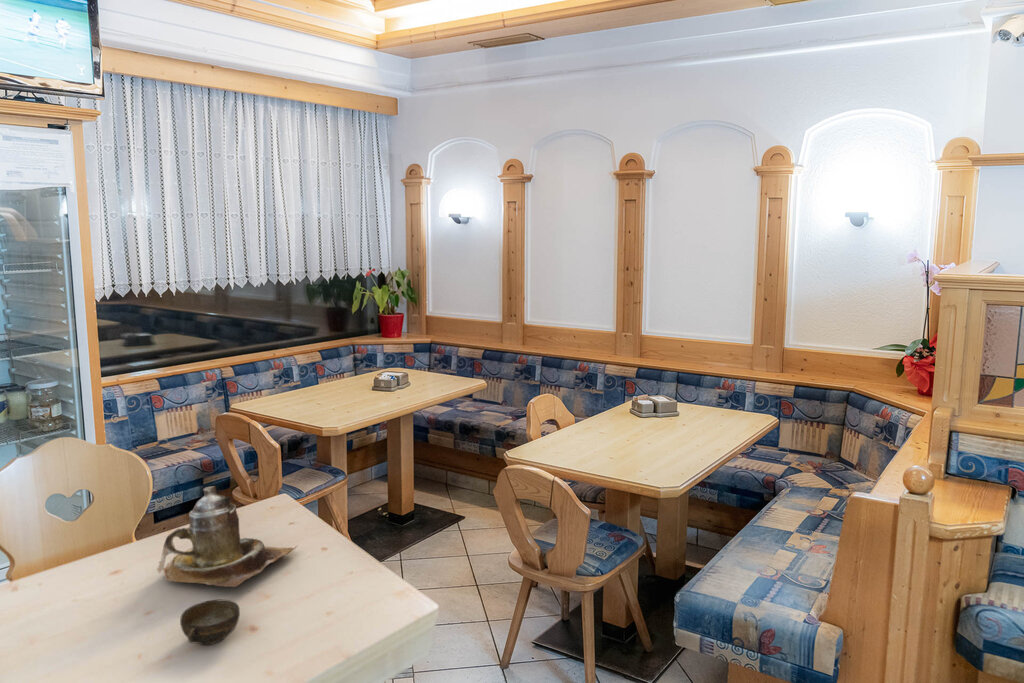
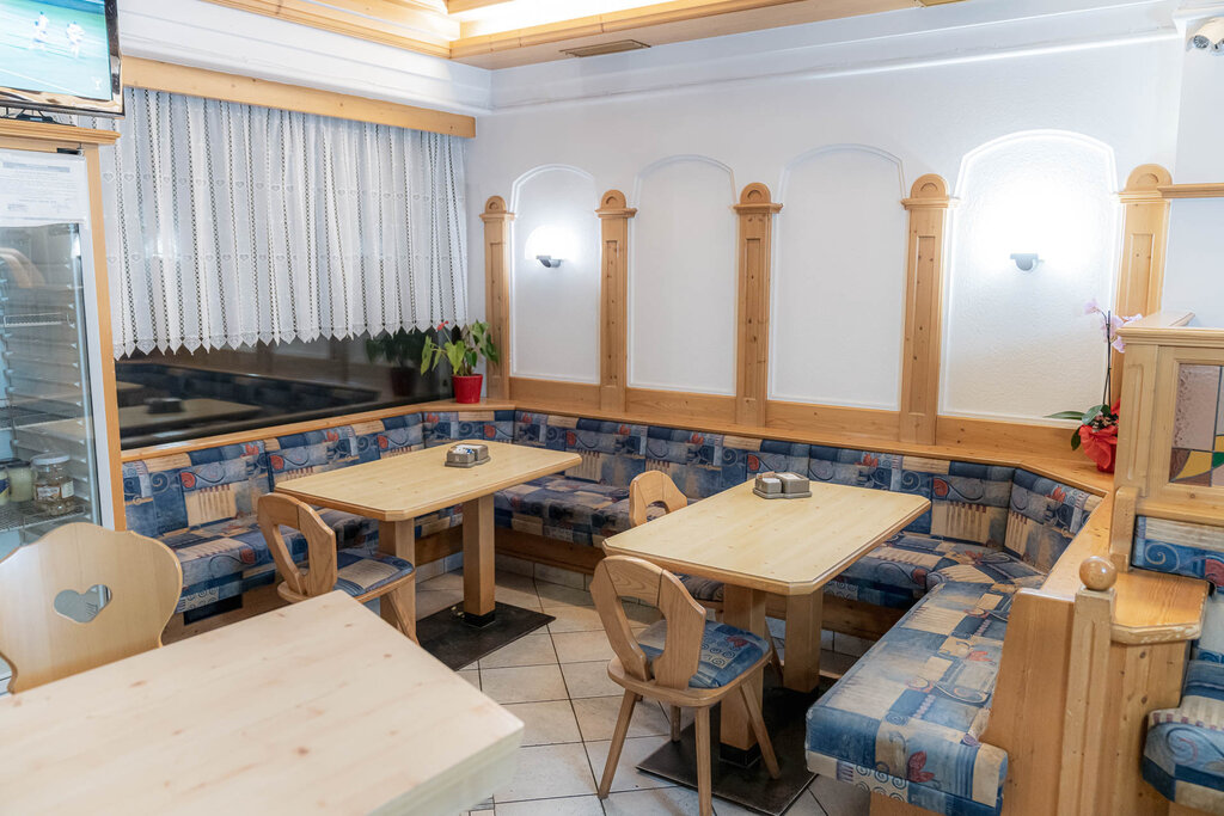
- teapot (226, 526)
- cup (207, 628)
